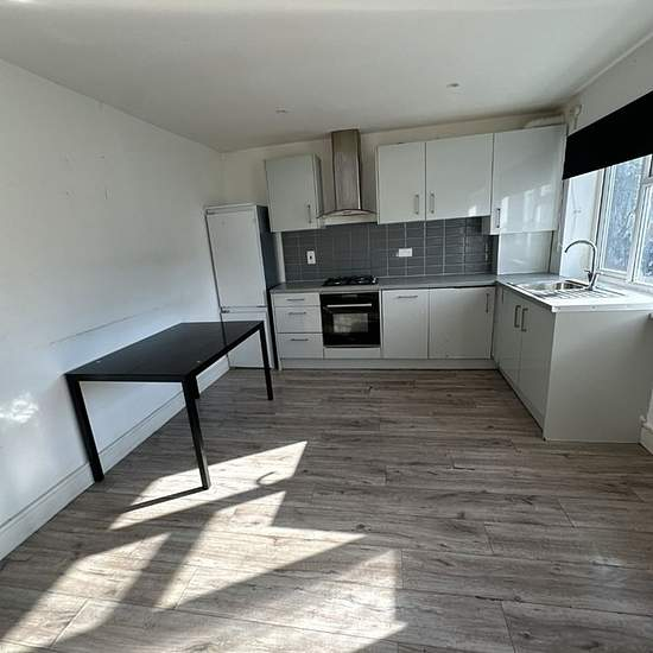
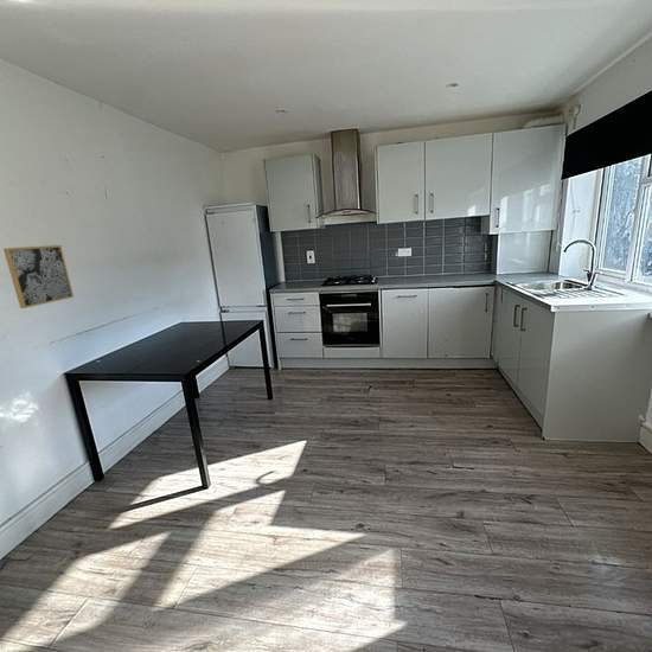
+ wall art (41, 275)
